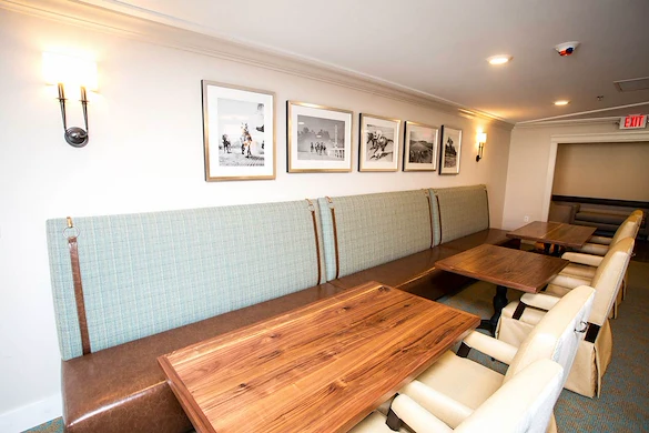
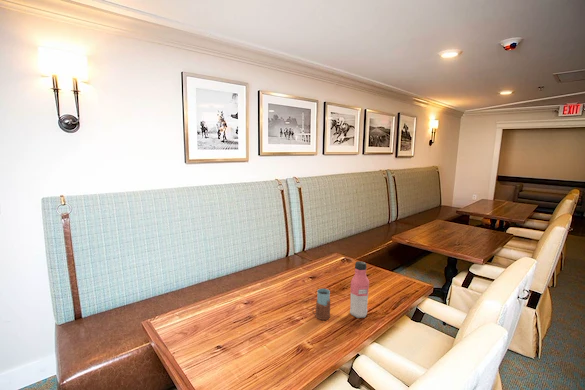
+ water bottle (359, 288)
+ drinking glass (320, 304)
